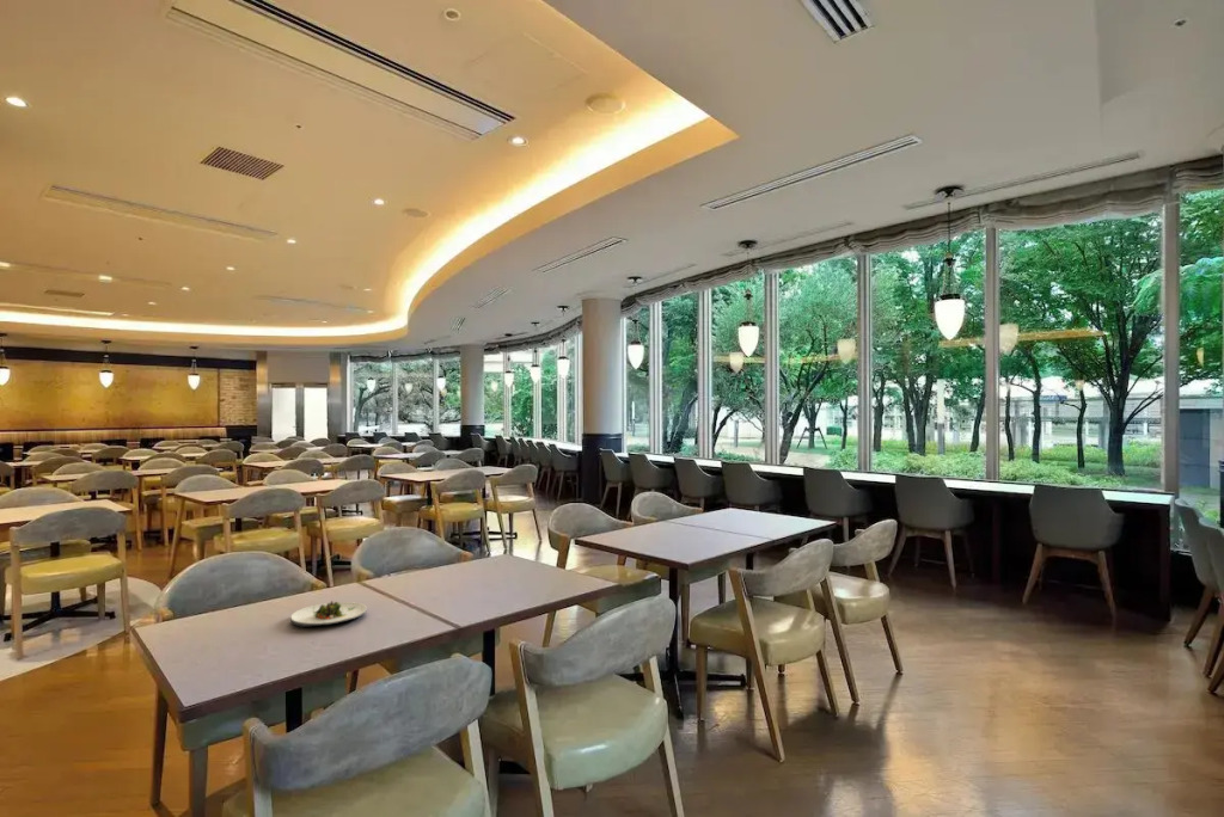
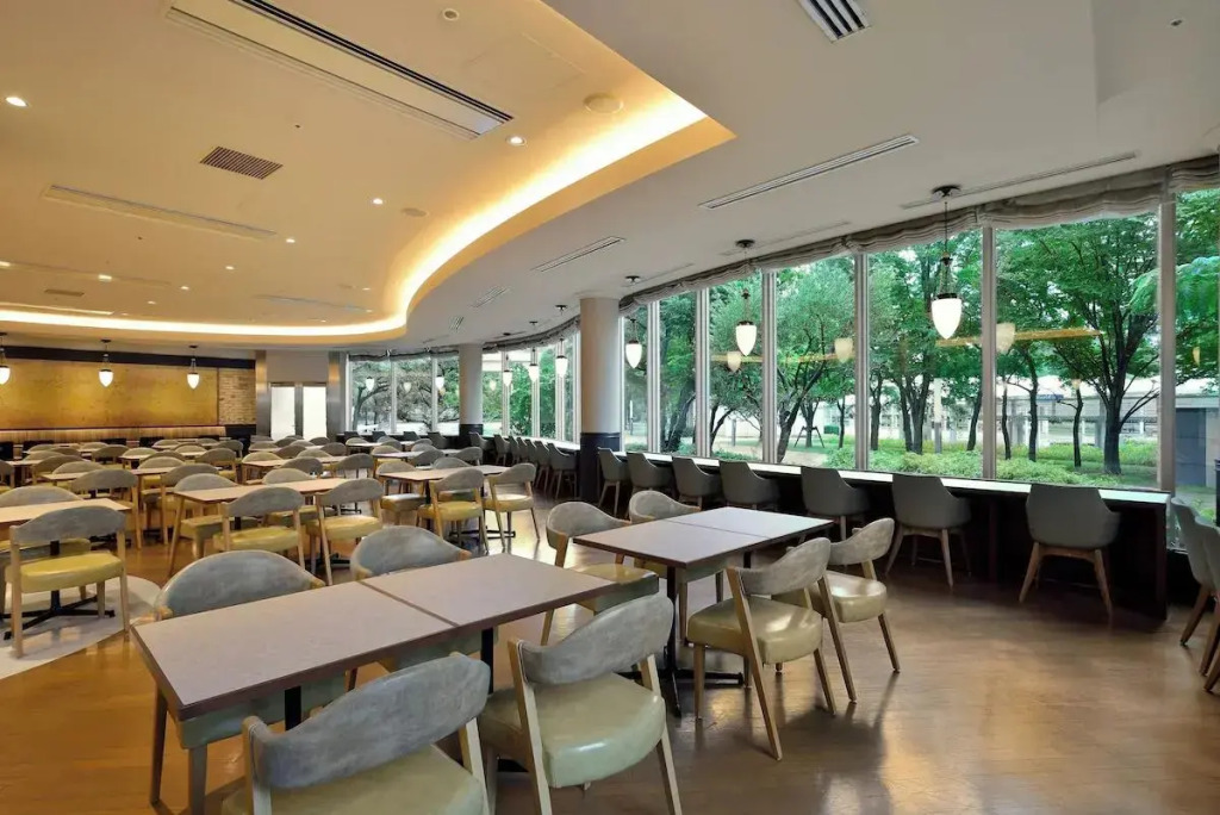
- salad plate (329, 609)
